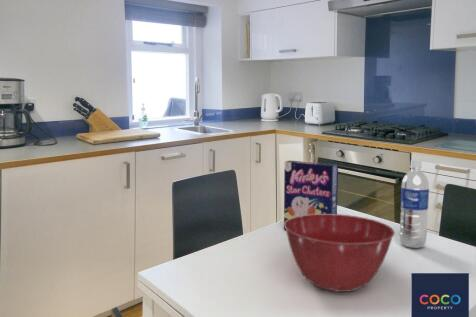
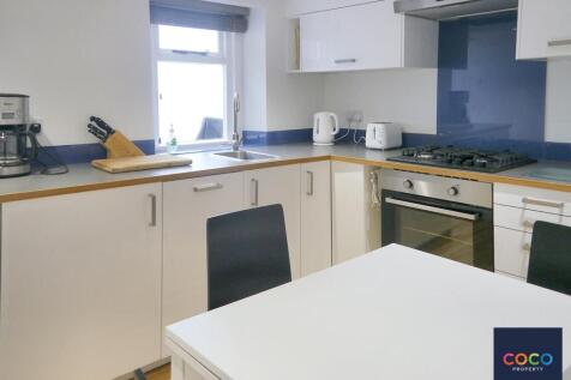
- mixing bowl (337, 253)
- cereal box (310, 198)
- water bottle (414, 203)
